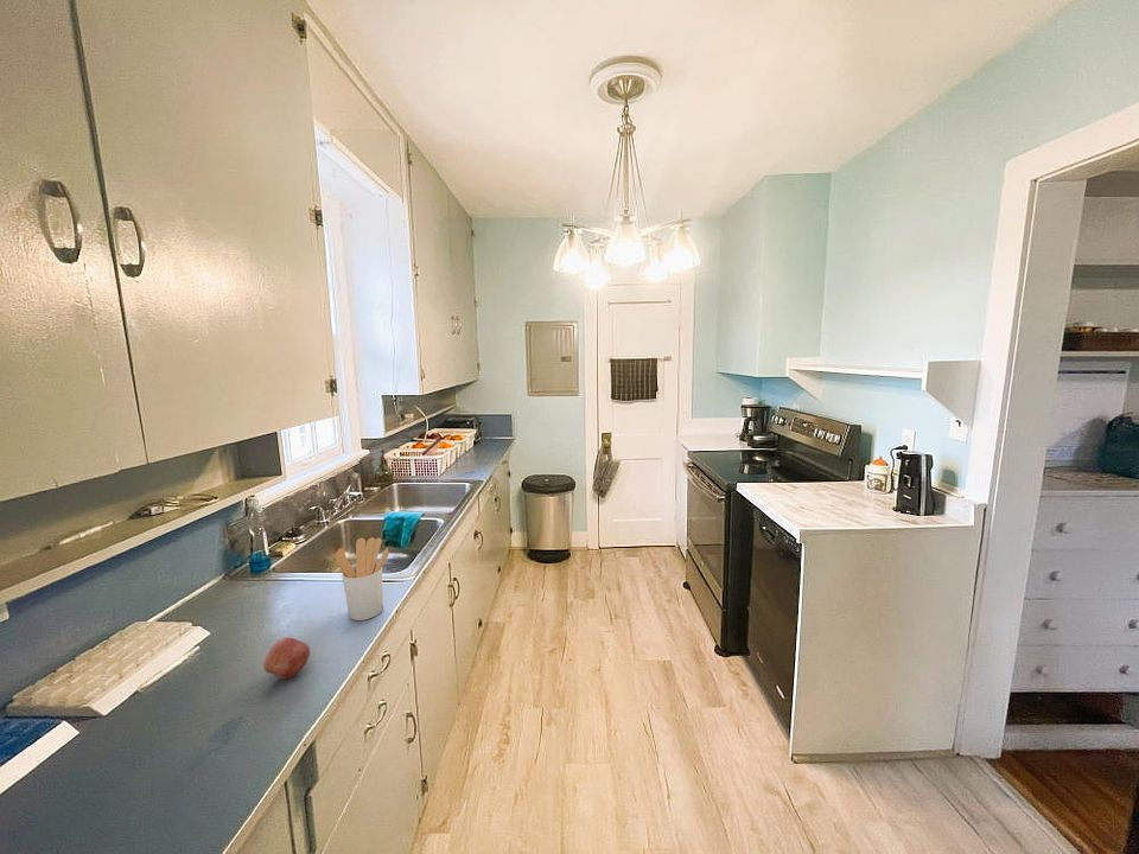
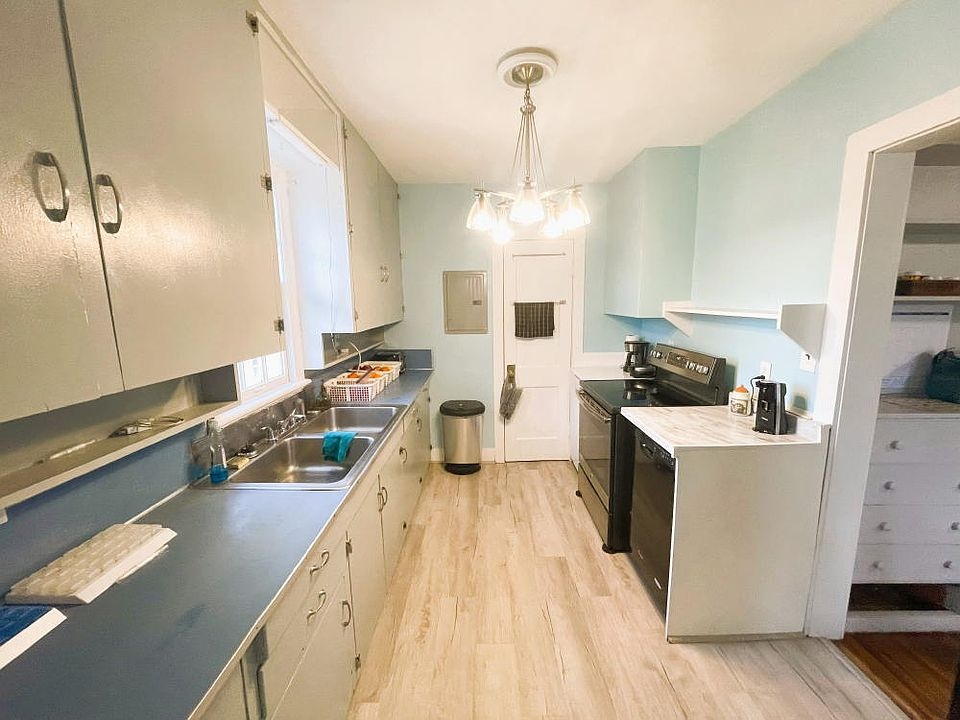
- utensil holder (365, 575)
- fruit (286, 657)
